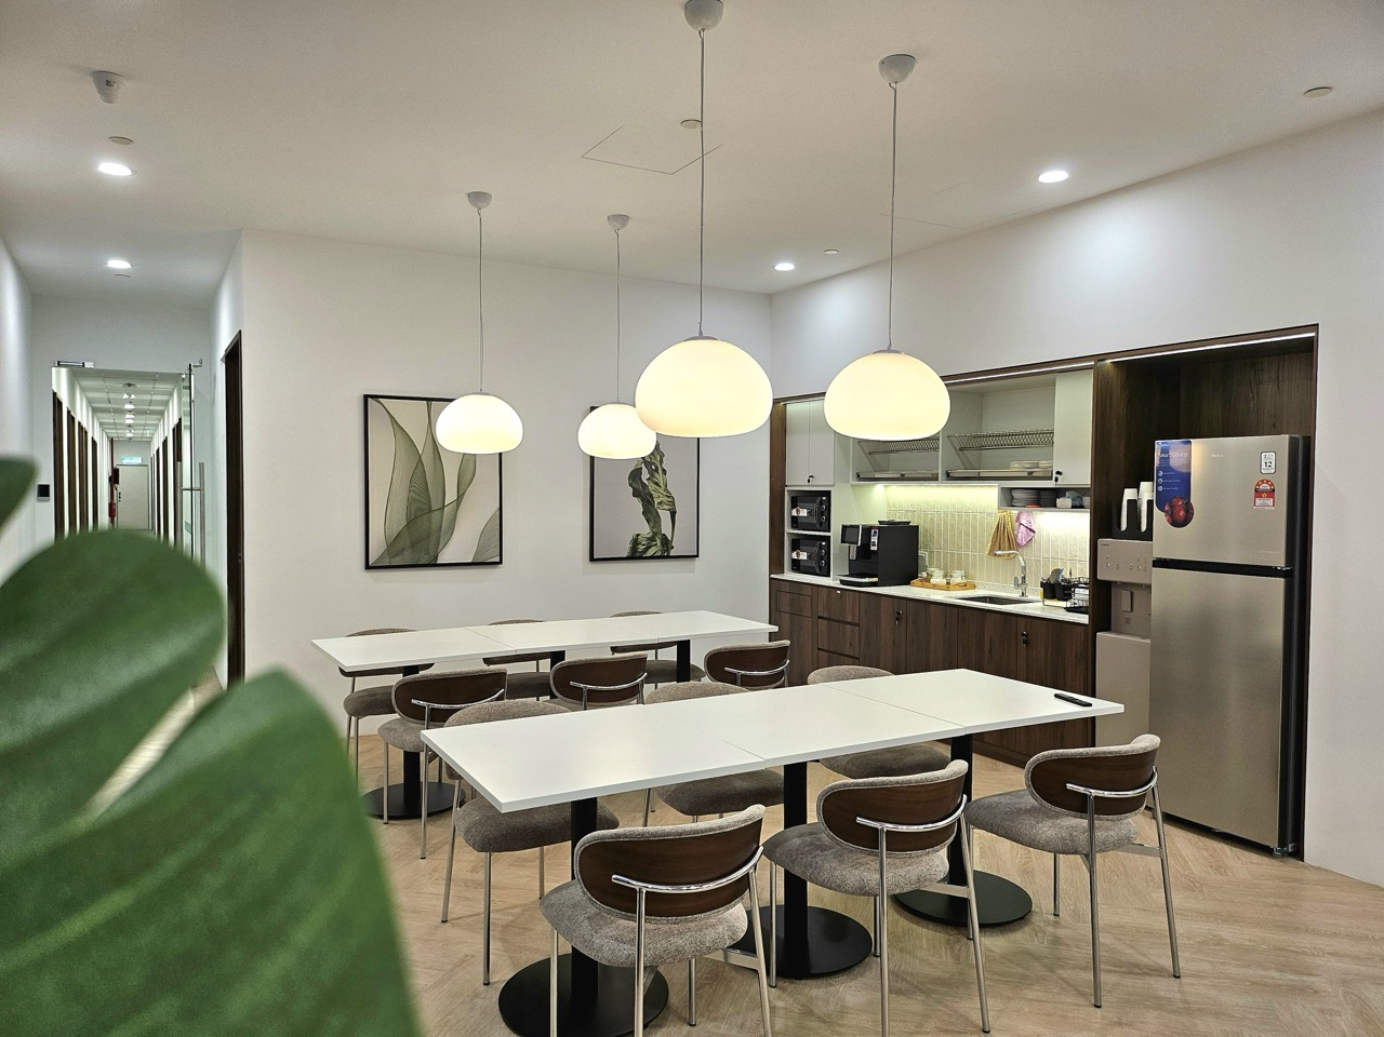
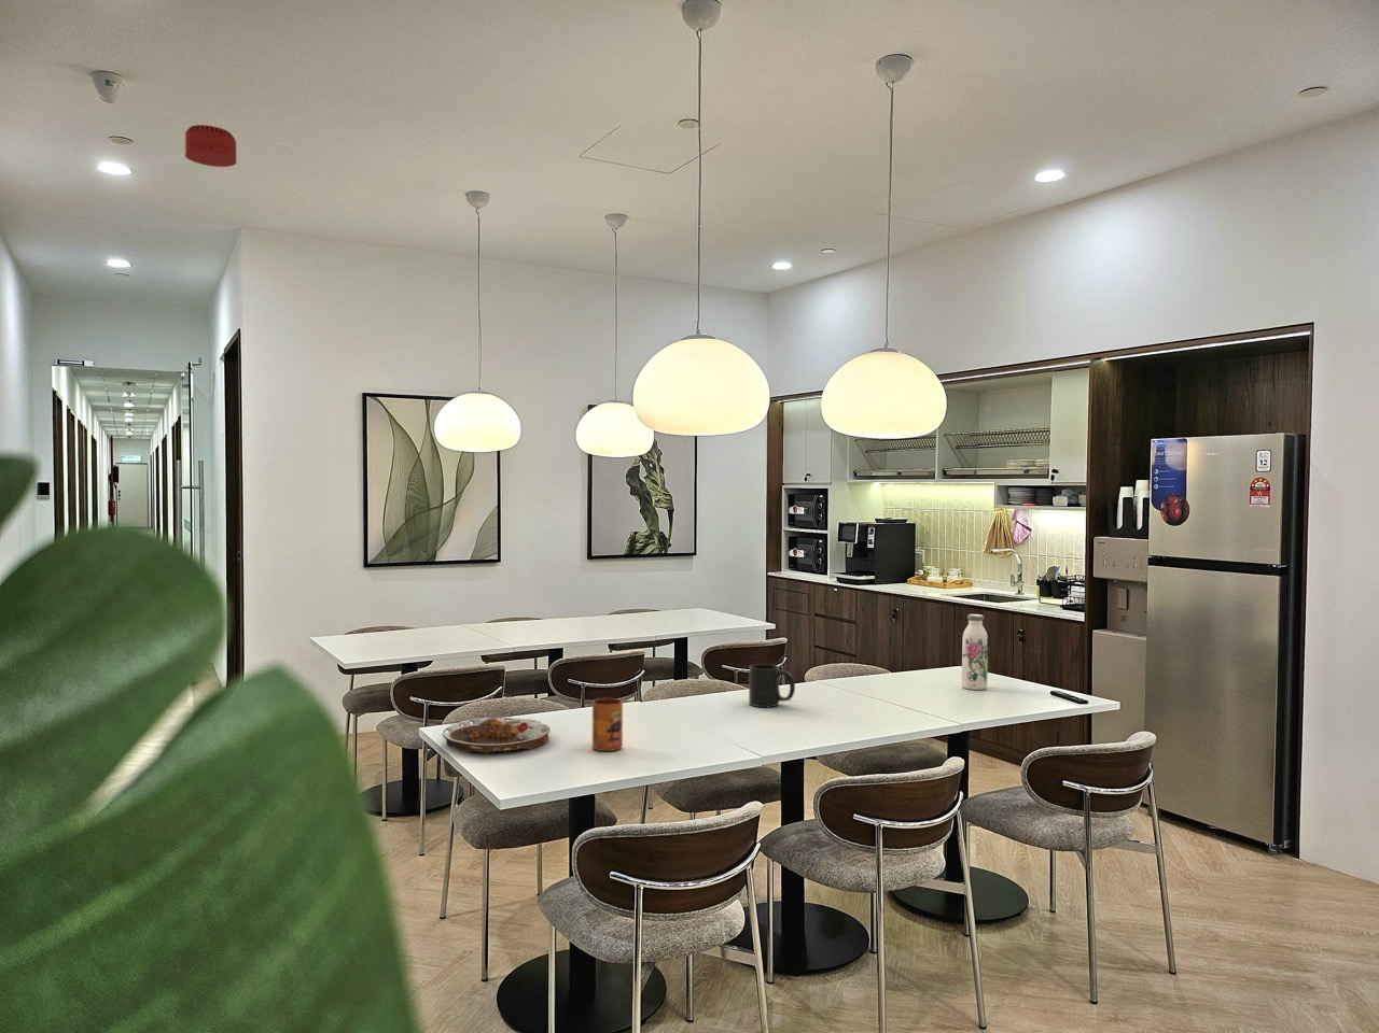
+ mug (769, 686)
+ mug (604, 722)
+ water bottle (974, 651)
+ smoke detector (210, 145)
+ plate (496, 730)
